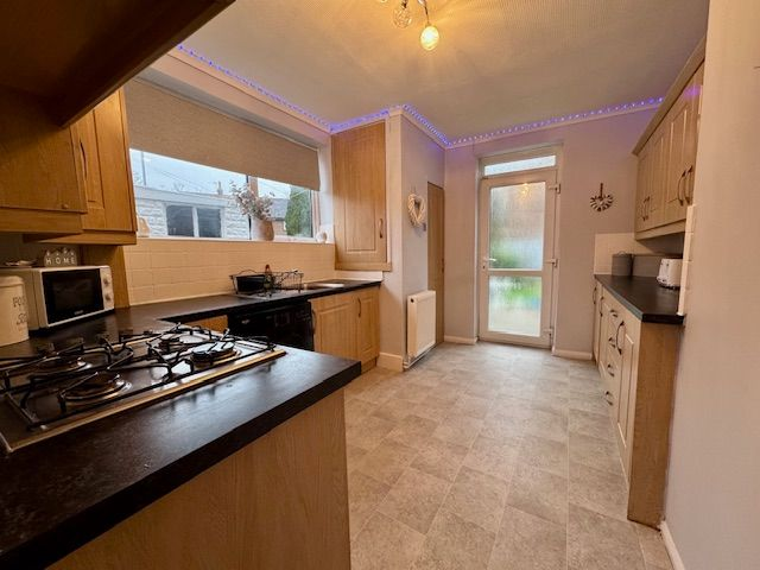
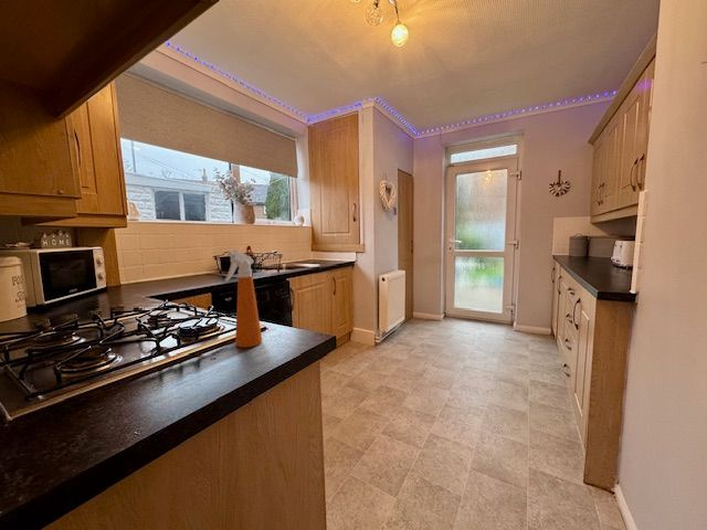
+ spray bottle (241, 298)
